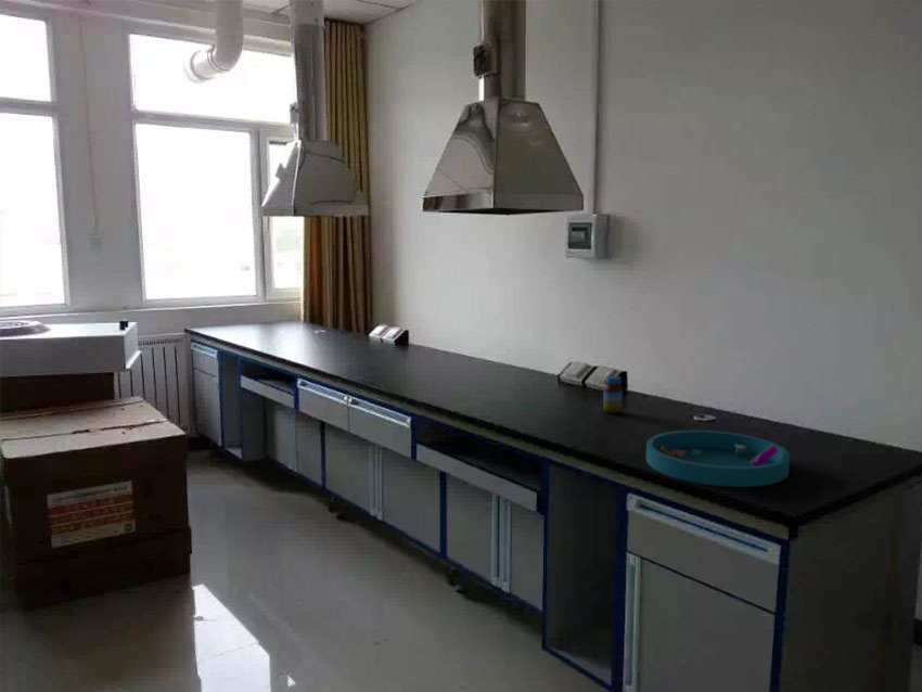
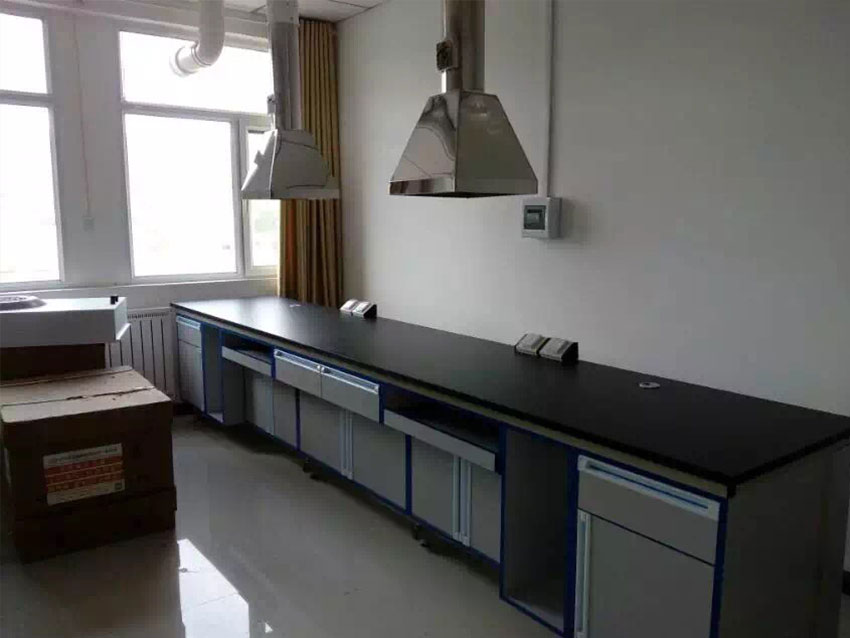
- jar (613, 394)
- storage tray (716, 451)
